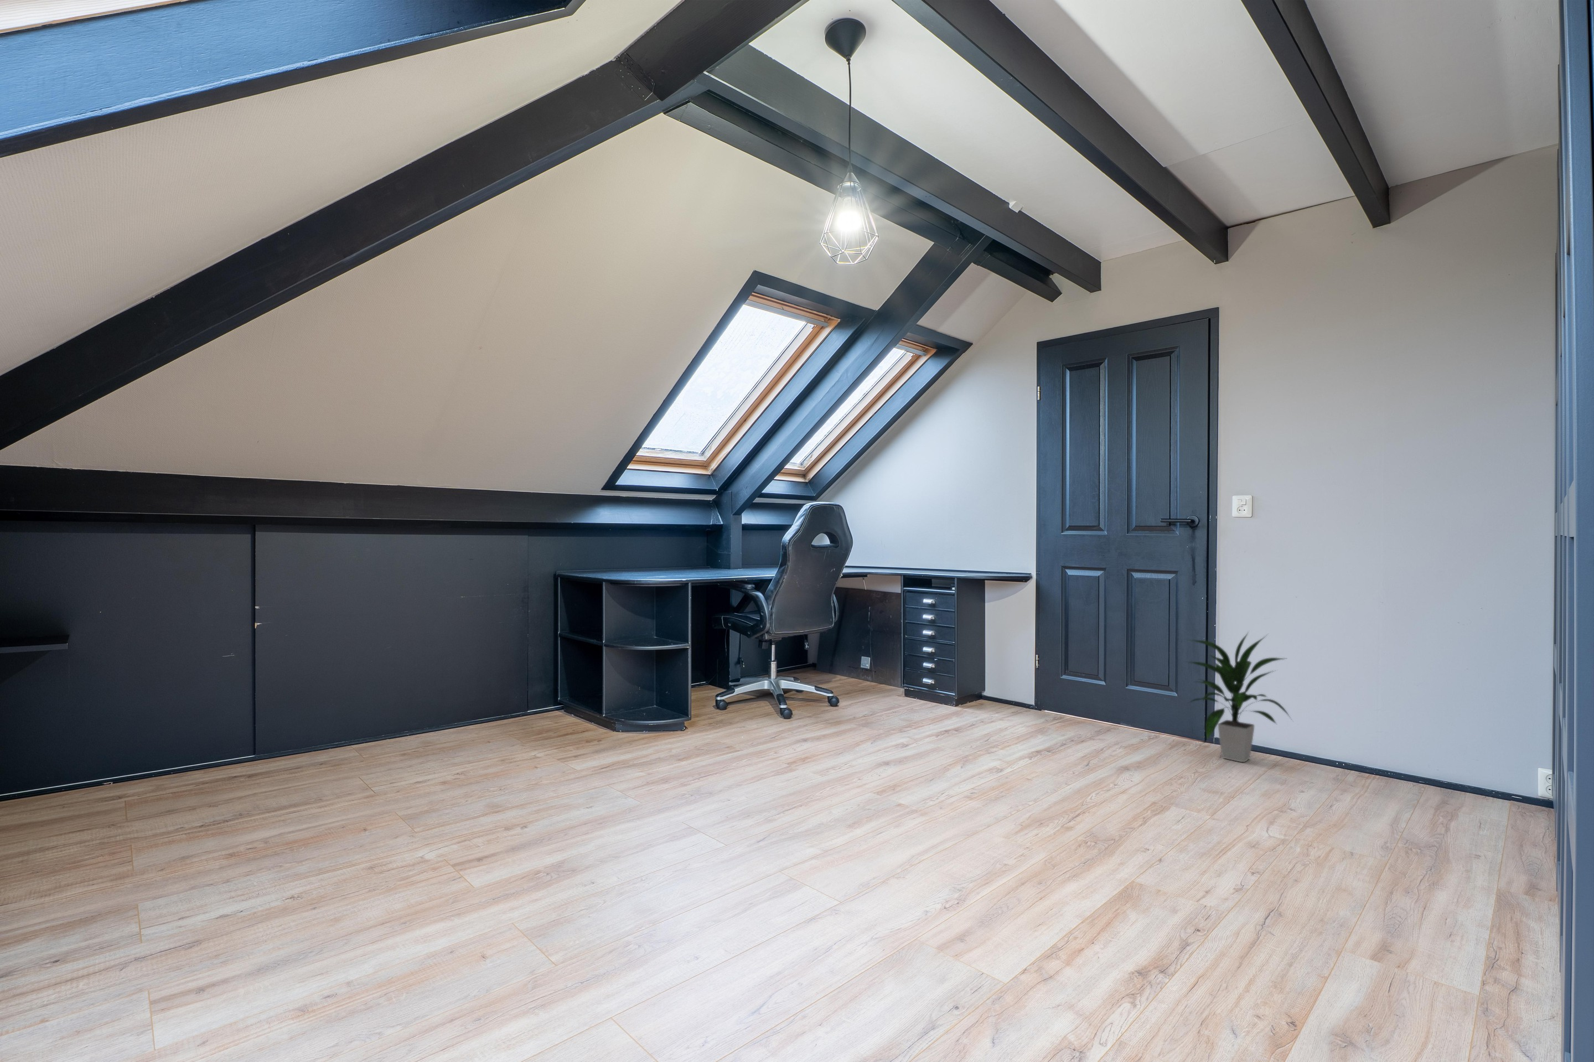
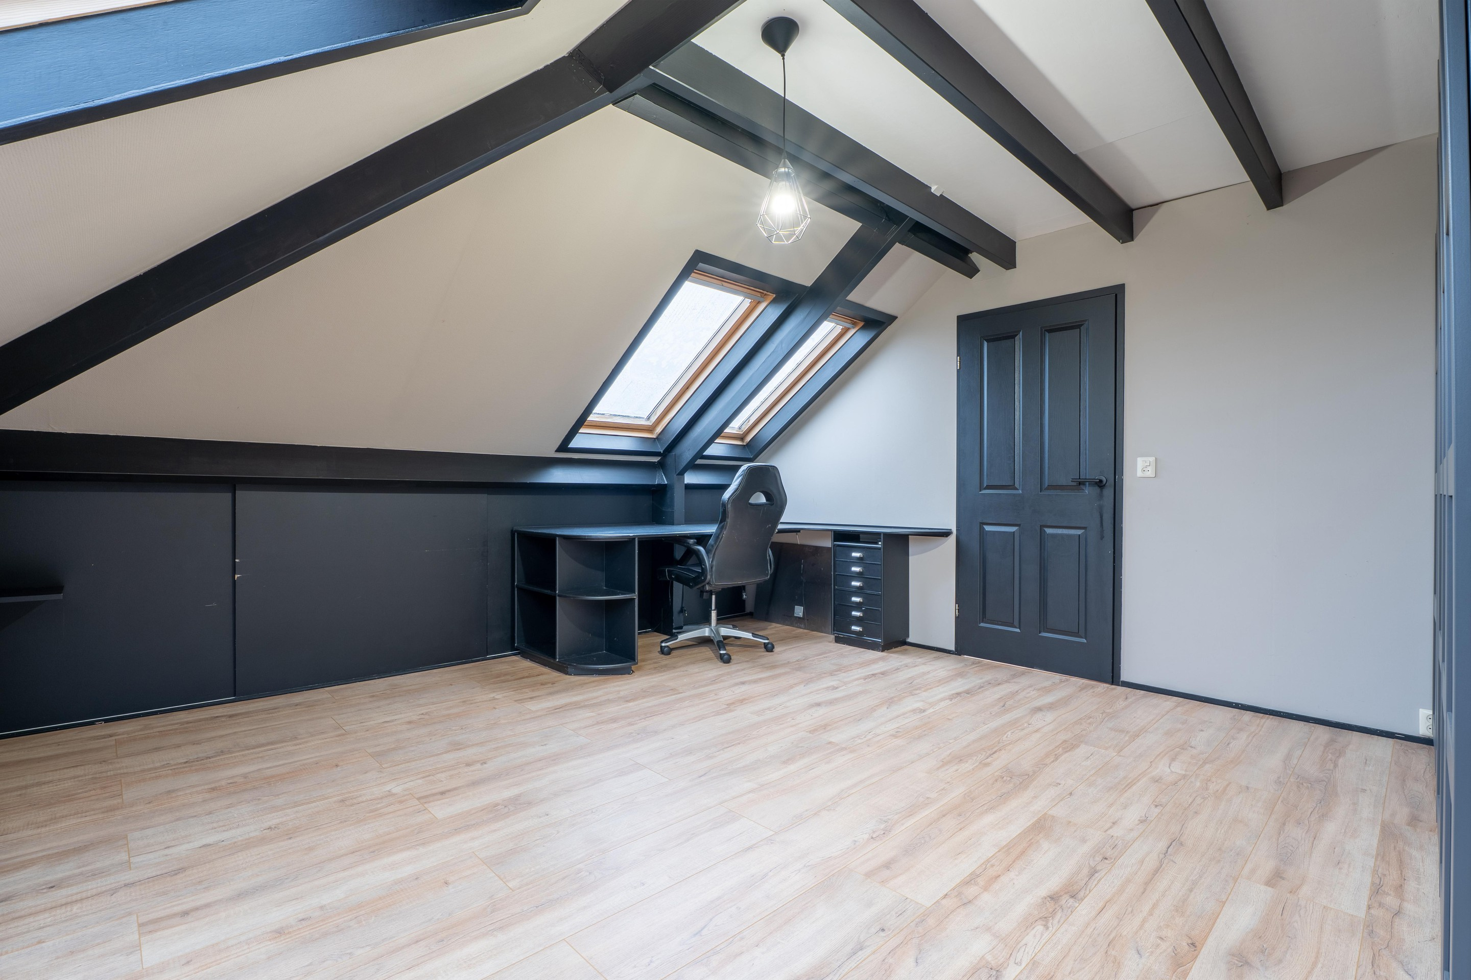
- indoor plant (1231, 695)
